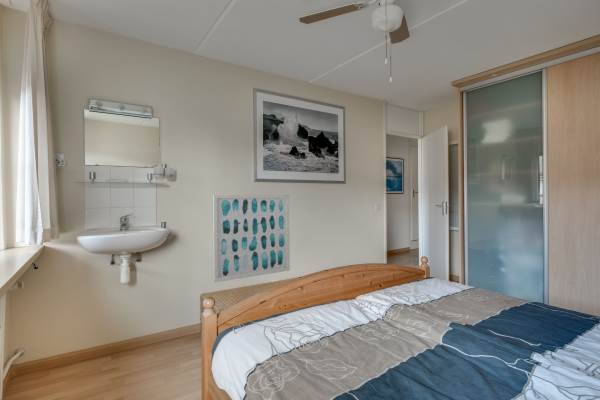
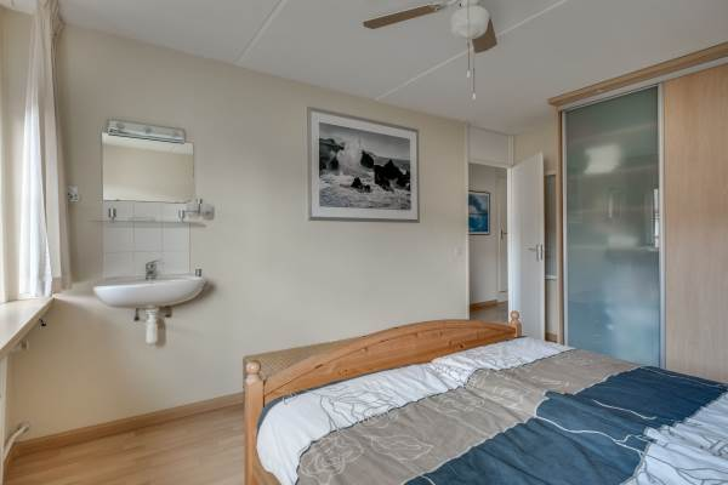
- wall art (254, 235)
